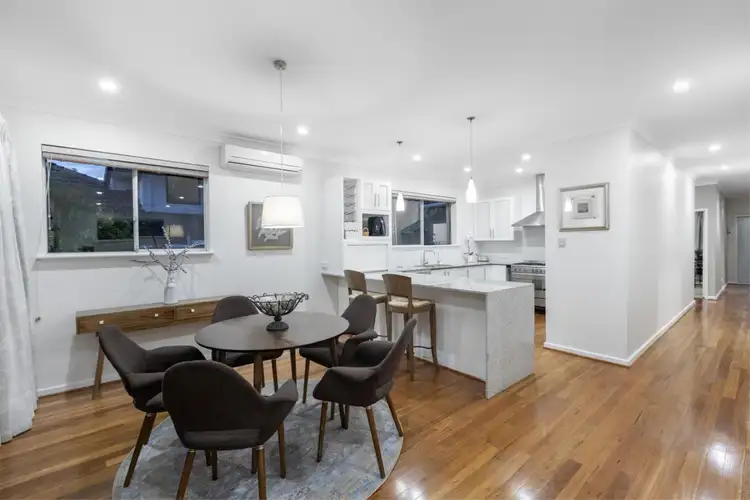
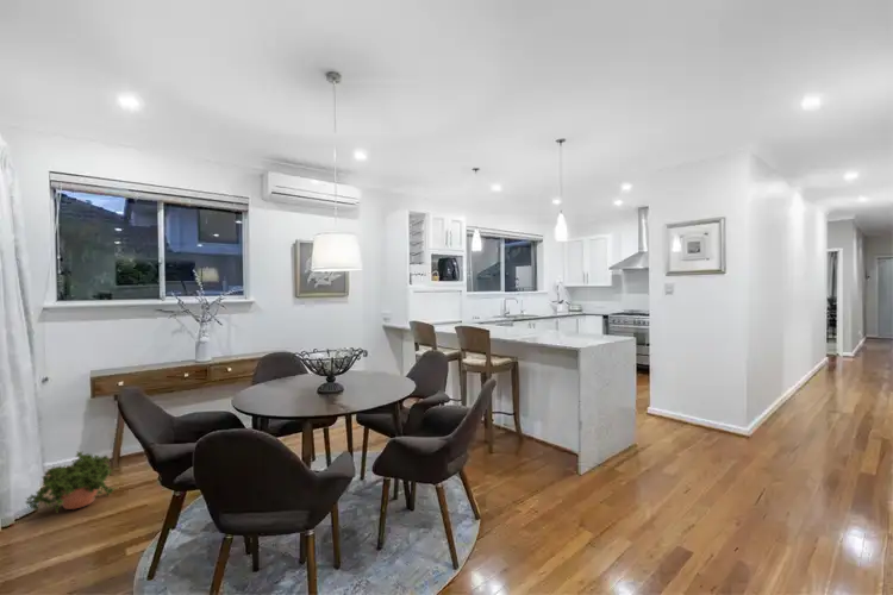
+ potted plant (76, 482)
